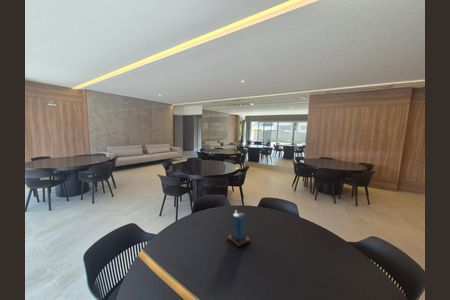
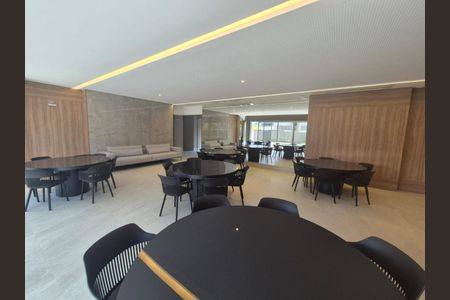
- candle (239, 225)
